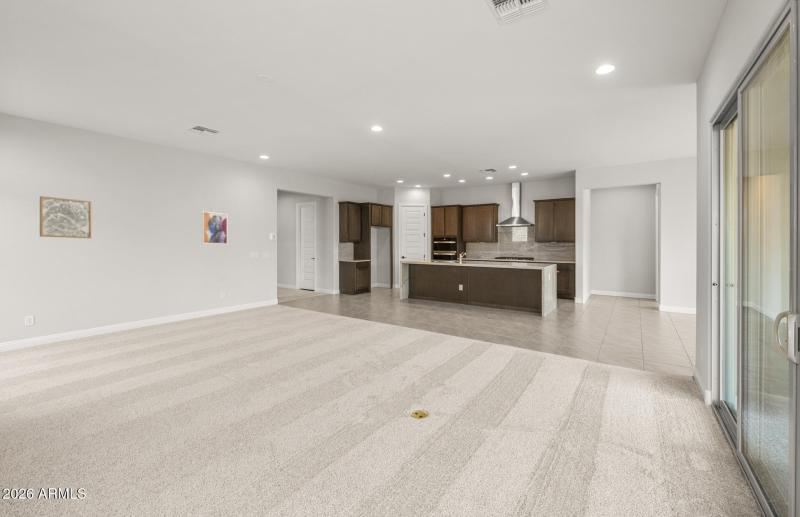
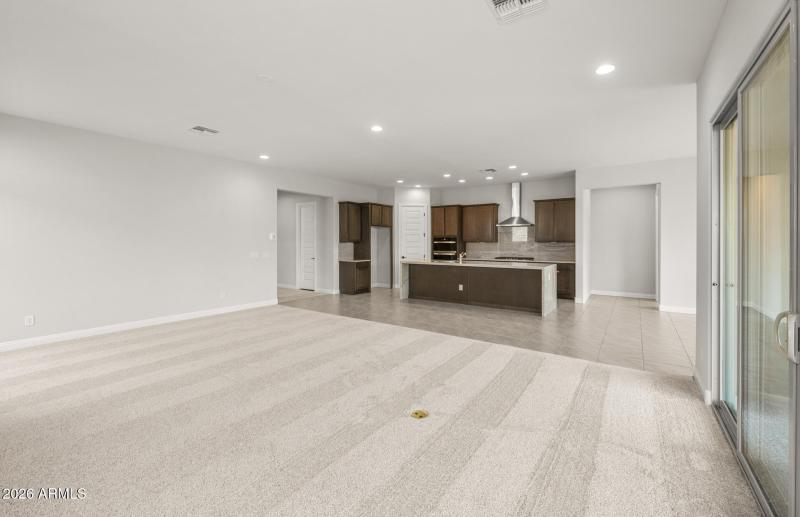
- wall art (66, 218)
- wall art (215, 228)
